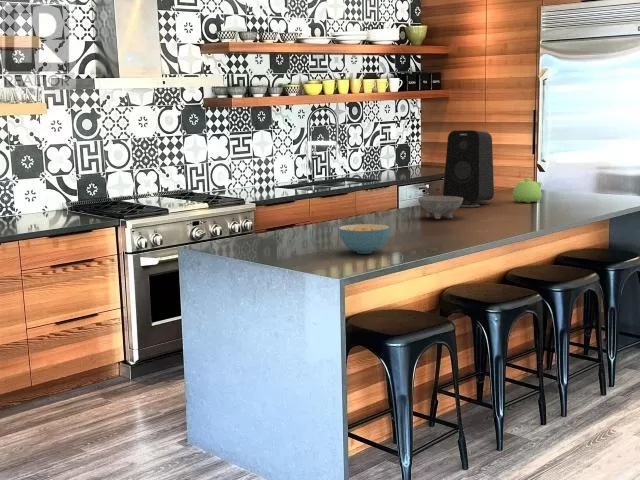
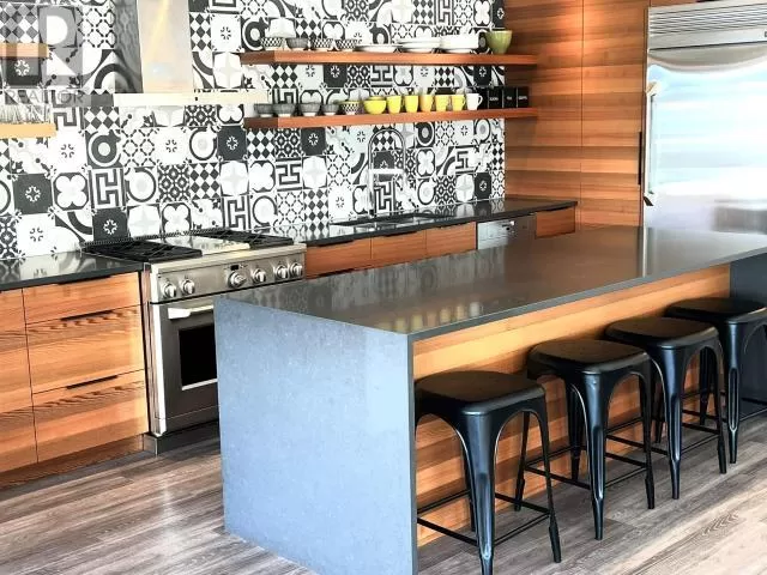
- bowl (440, 207)
- cereal bowl (364, 239)
- speaker (468, 167)
- teapot (529, 189)
